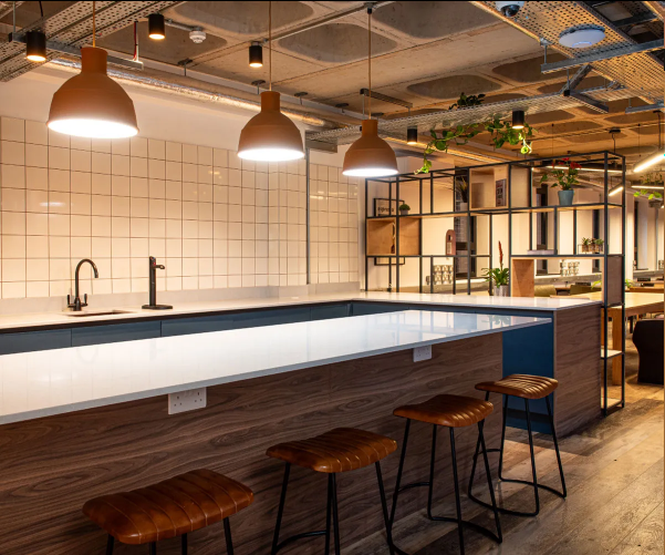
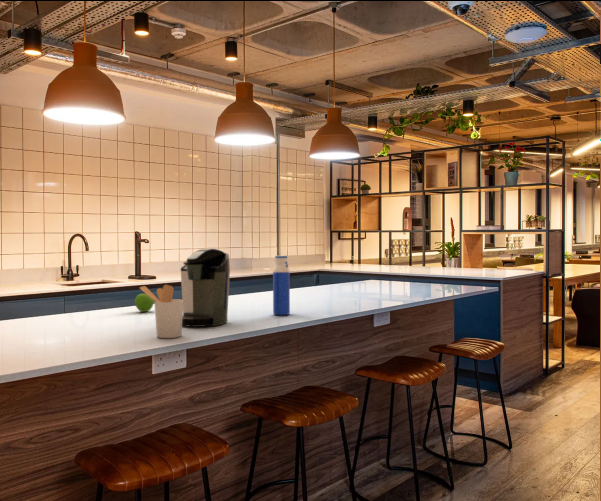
+ water bottle (281, 284)
+ fruit (144, 302)
+ utensil holder (161, 310)
+ coffee maker (196, 285)
